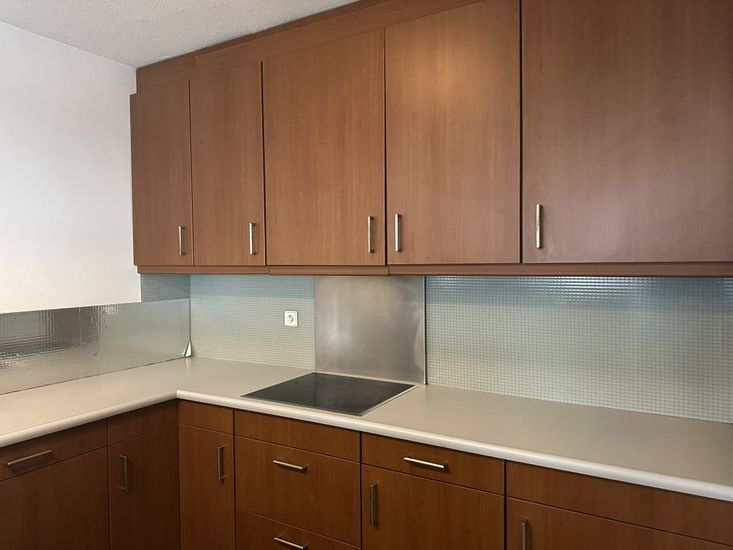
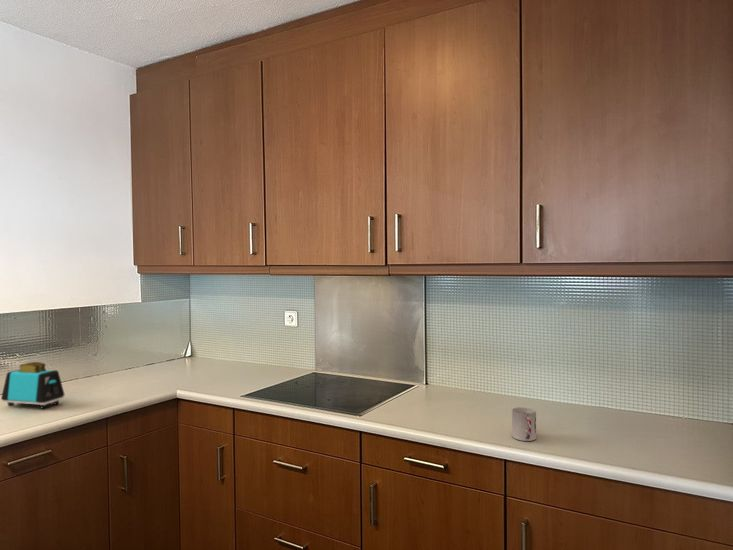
+ cup (525, 425)
+ toaster (33, 384)
